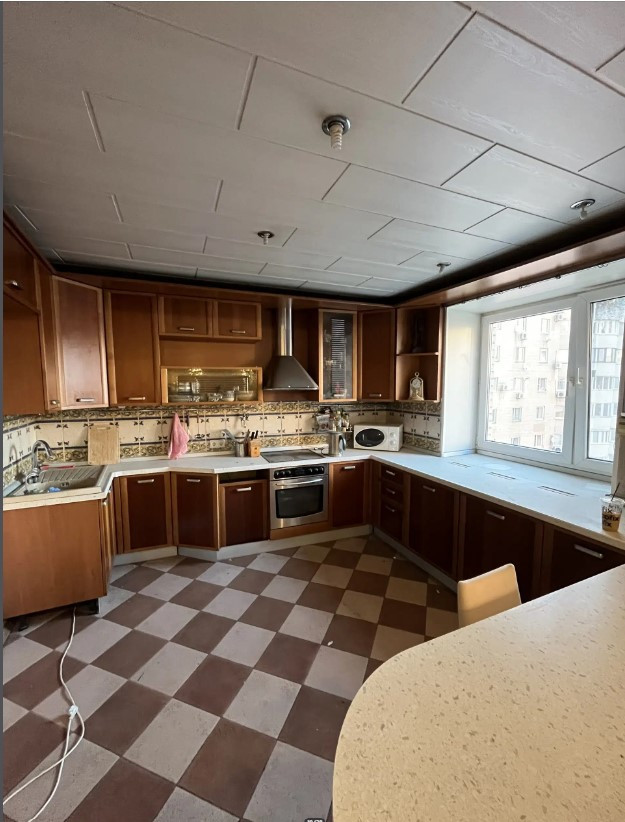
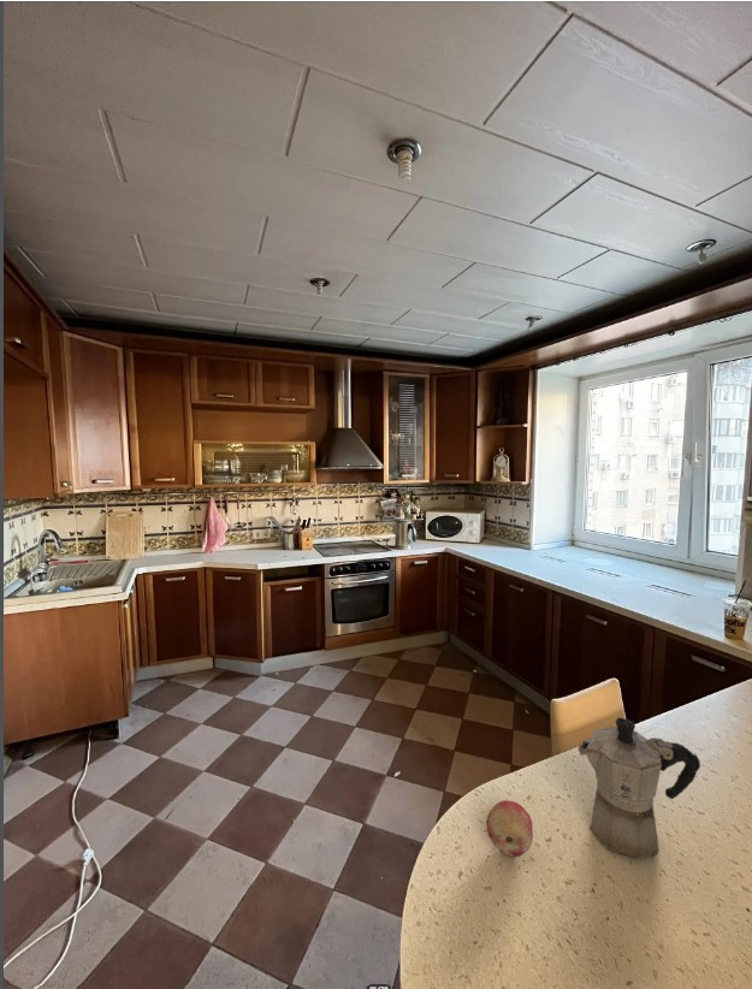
+ moka pot (633, 776)
+ fruit (509, 827)
